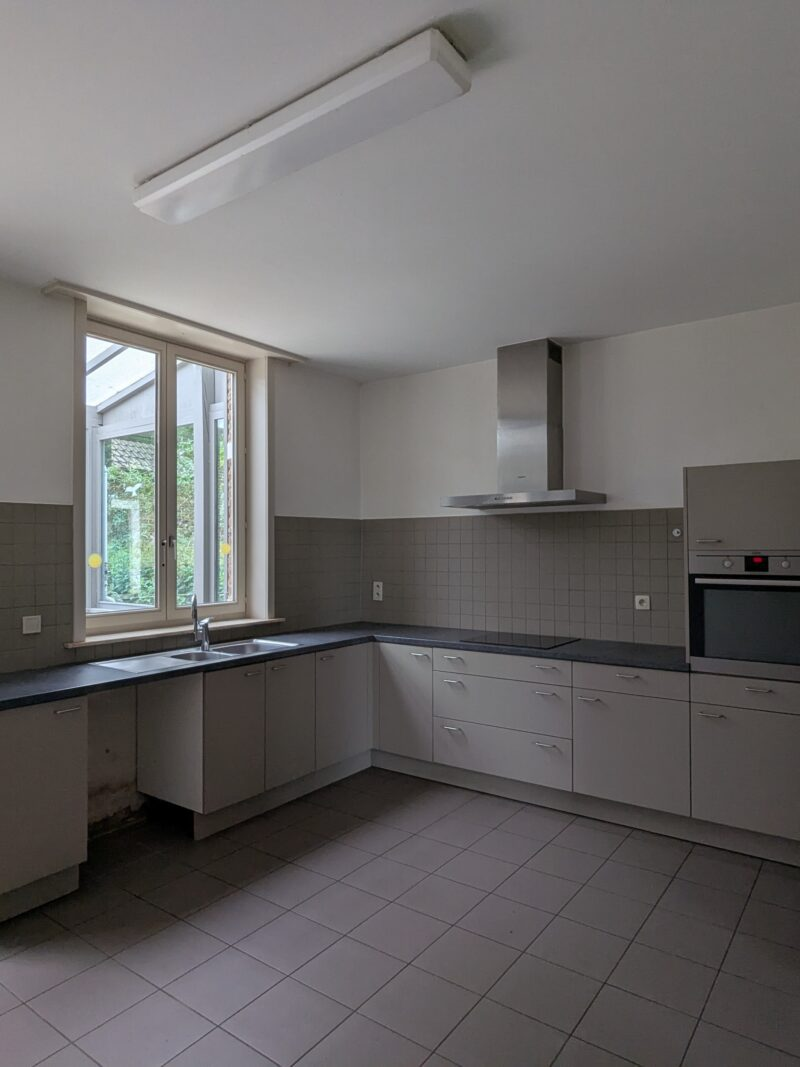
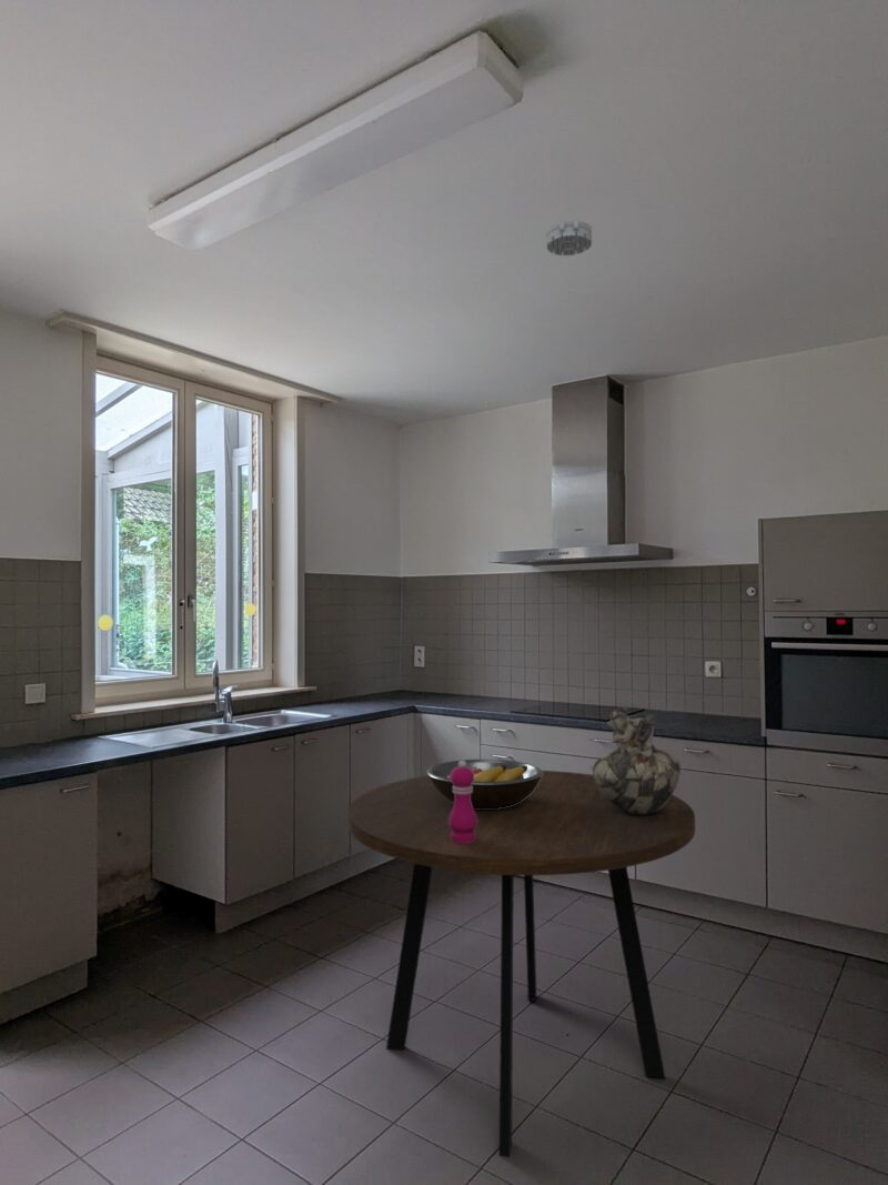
+ dining table (526, 932)
+ pepper mill (462, 799)
+ smoke detector (568, 237)
+ fruit bowl (484, 781)
+ vase (635, 757)
